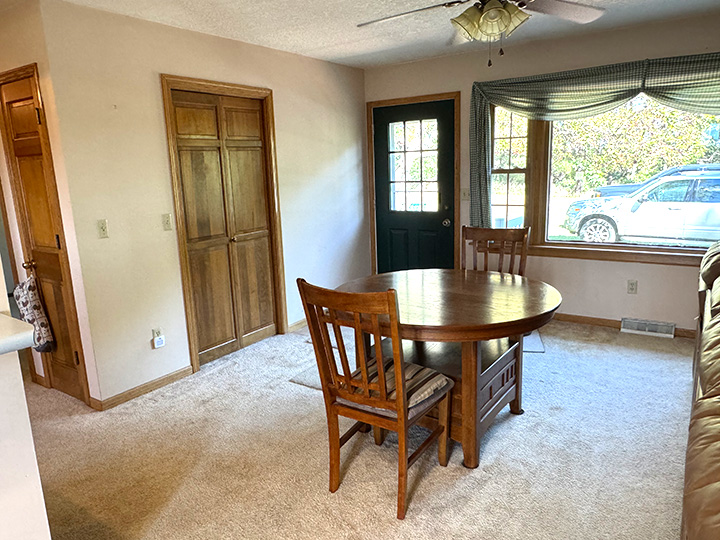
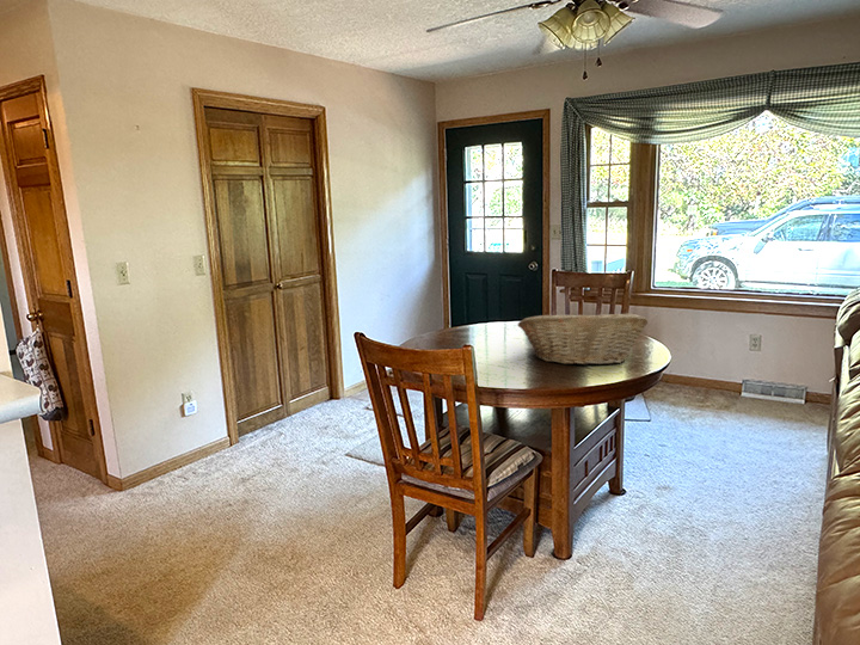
+ fruit basket (580, 332)
